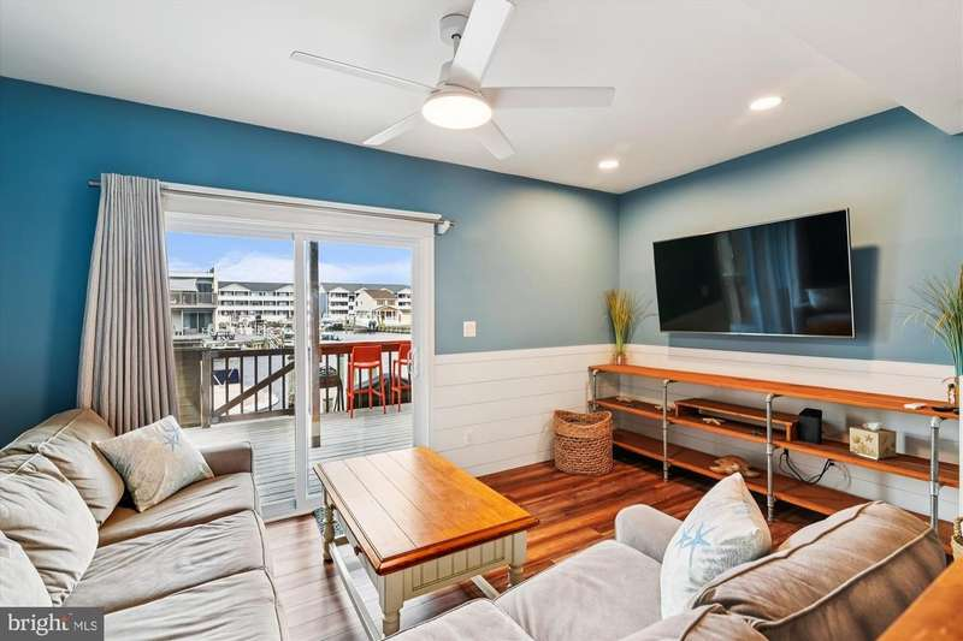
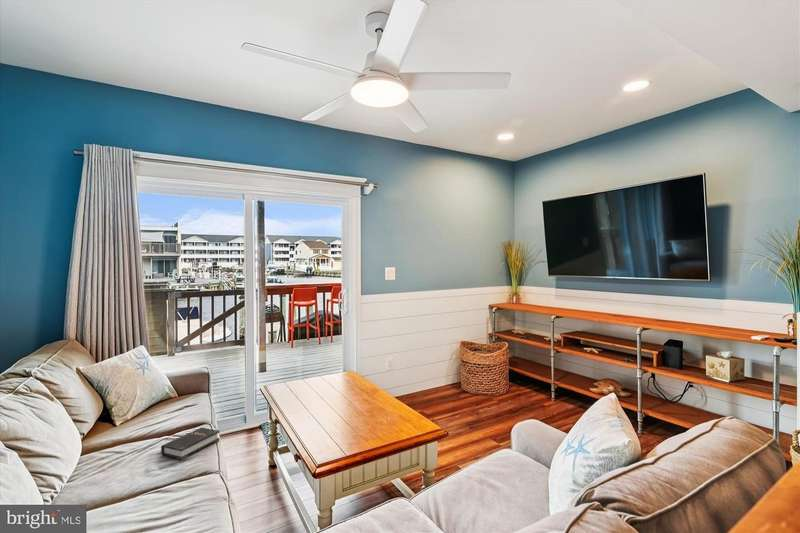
+ hardback book (191, 442)
